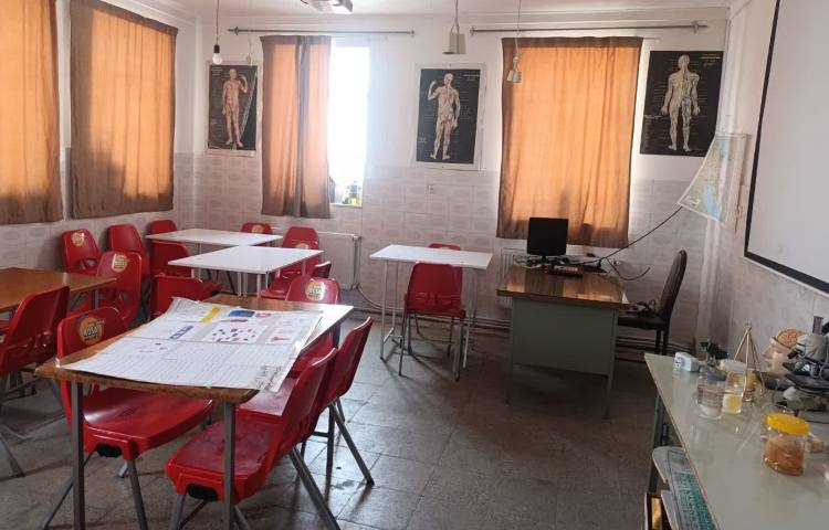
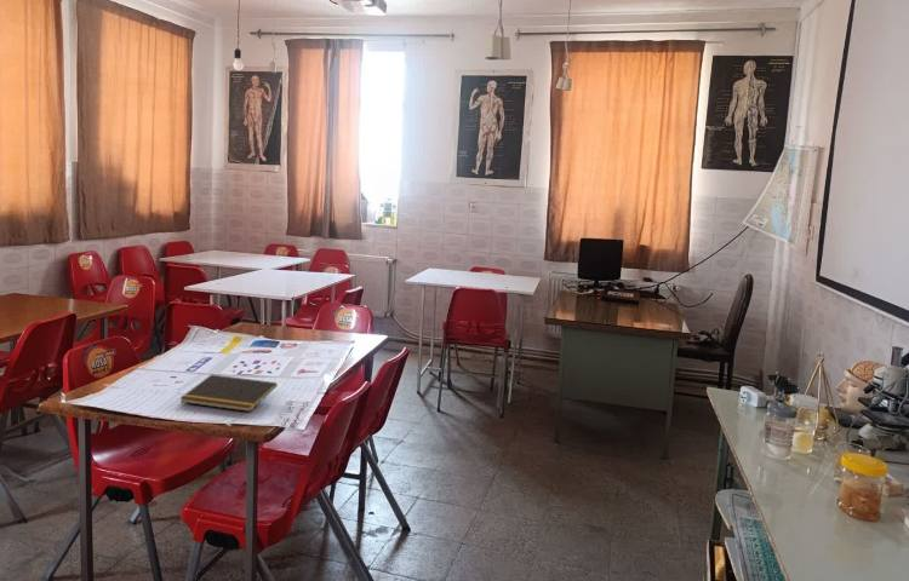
+ notepad (229, 391)
